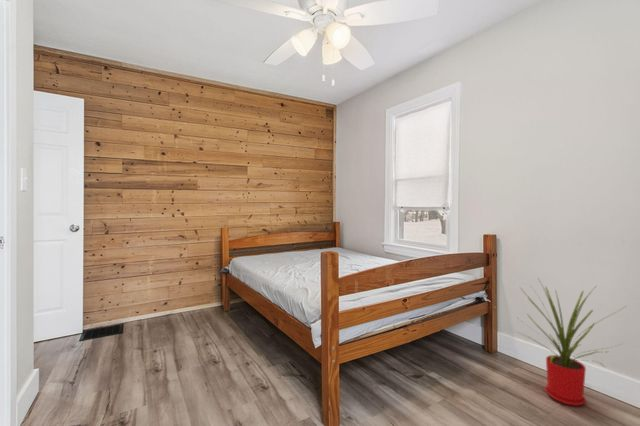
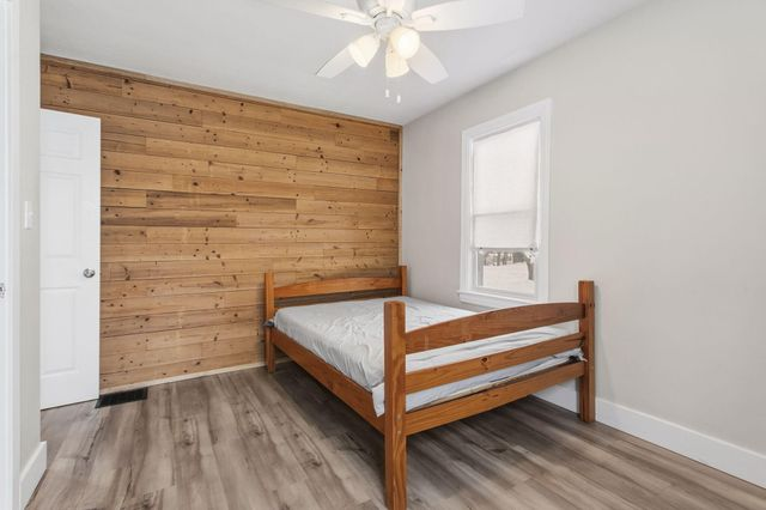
- house plant (566, 340)
